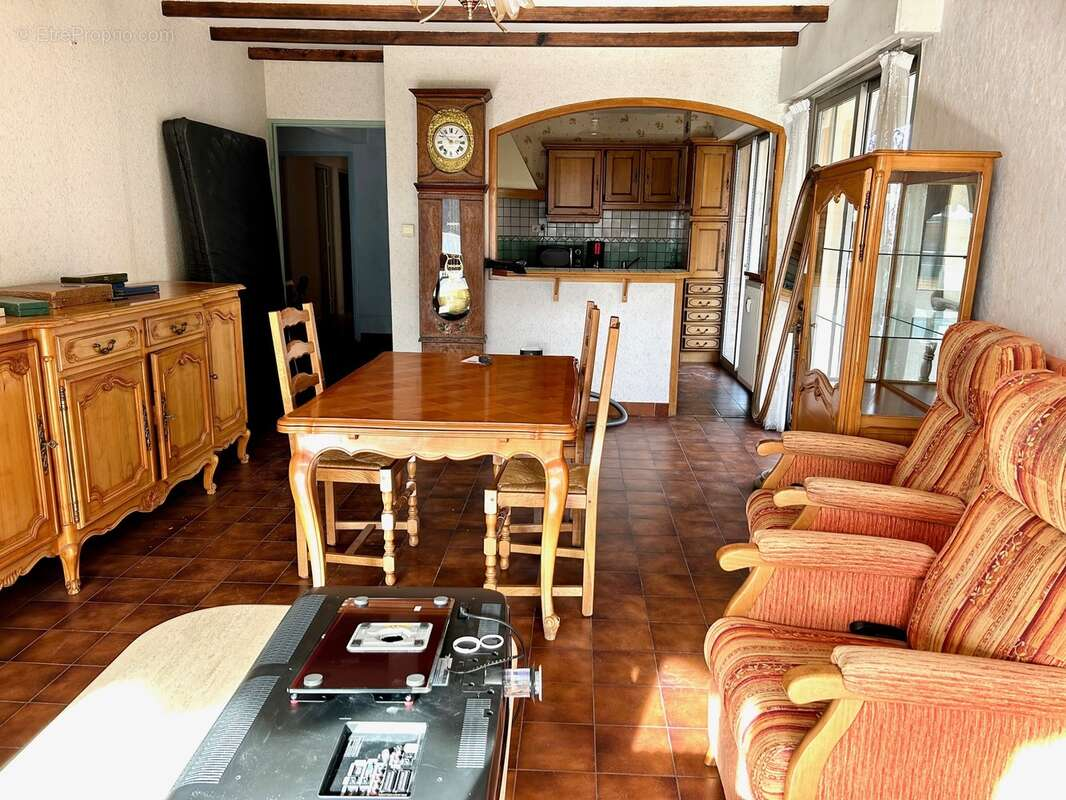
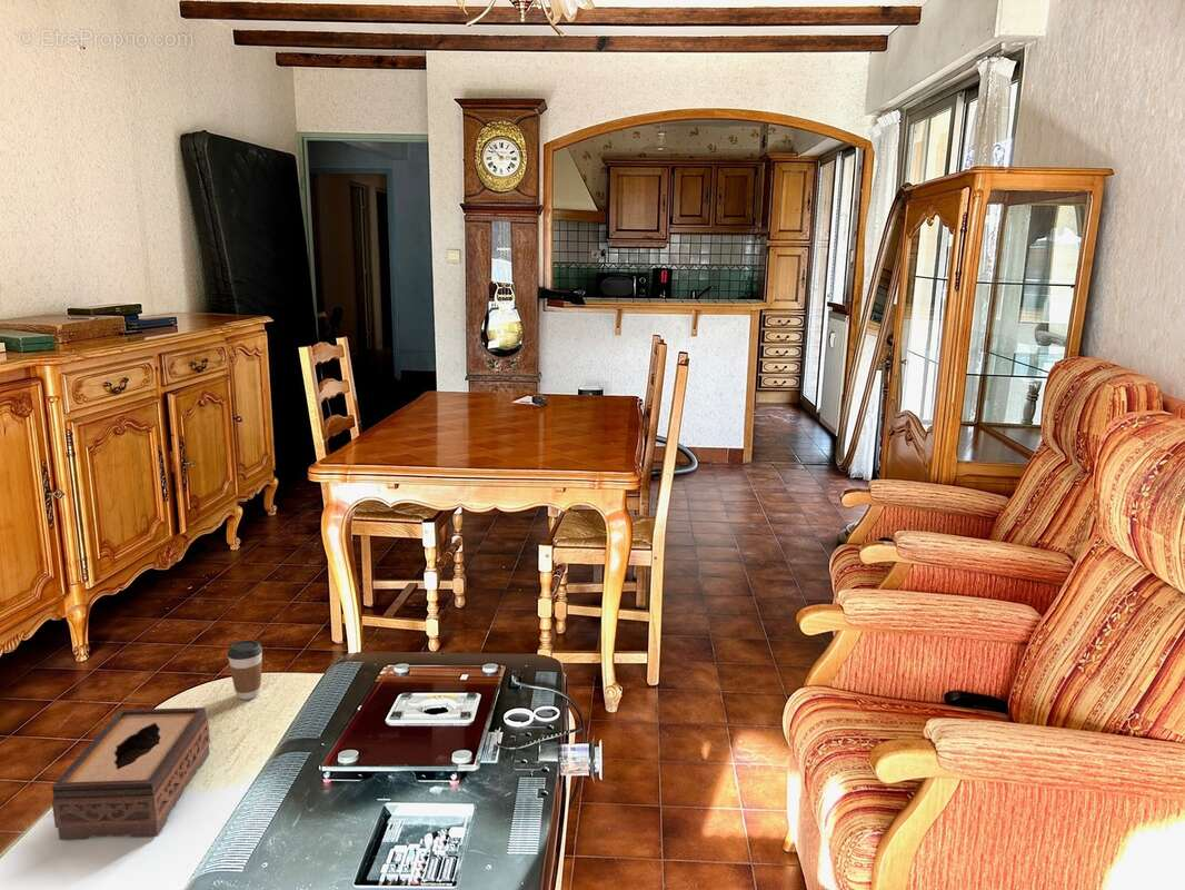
+ tissue box (137, 768)
+ coffee cup (246, 670)
